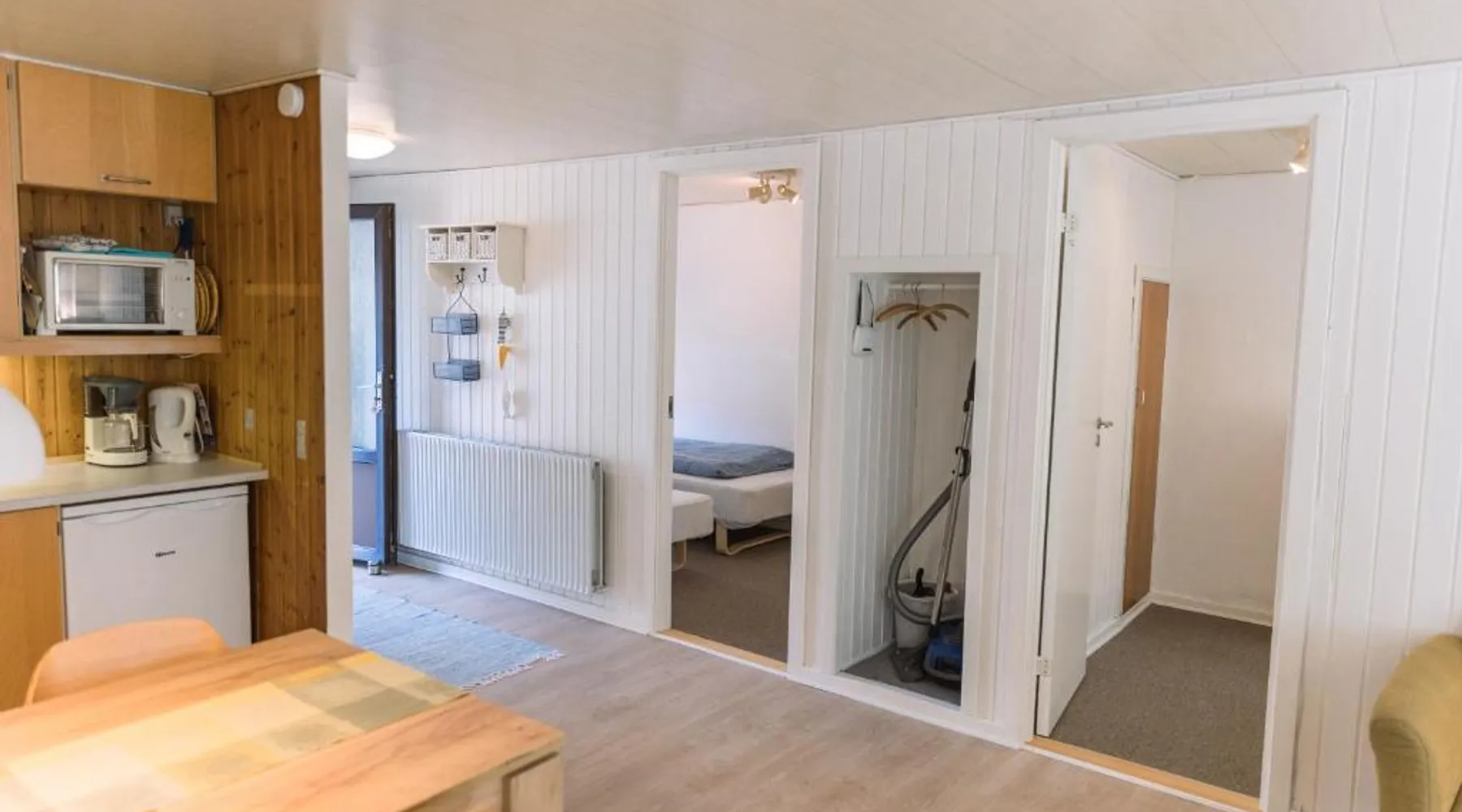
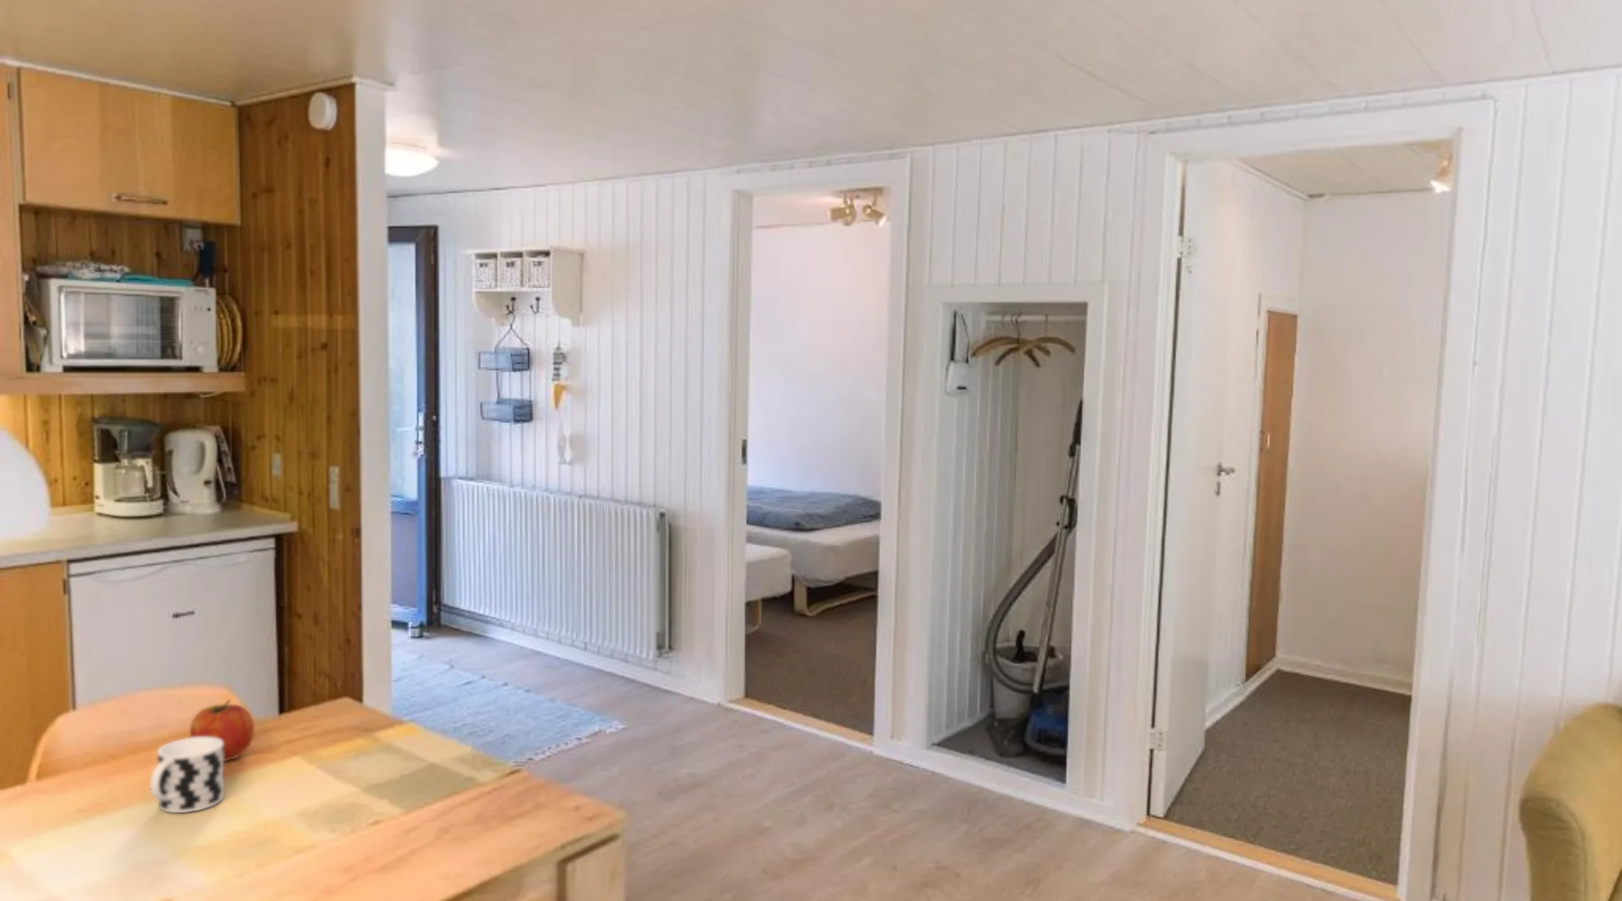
+ cup (183, 778)
+ fruit (221, 729)
